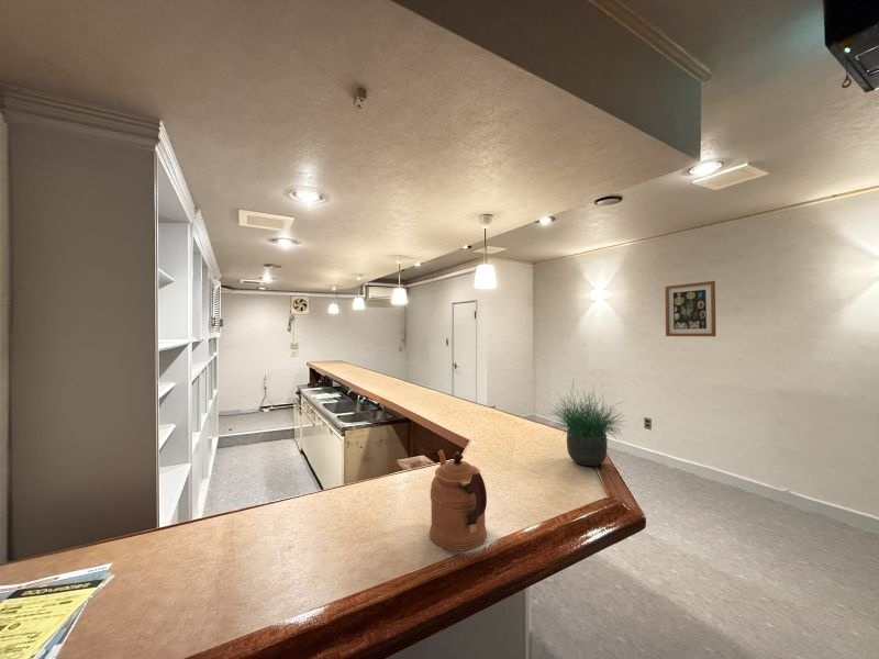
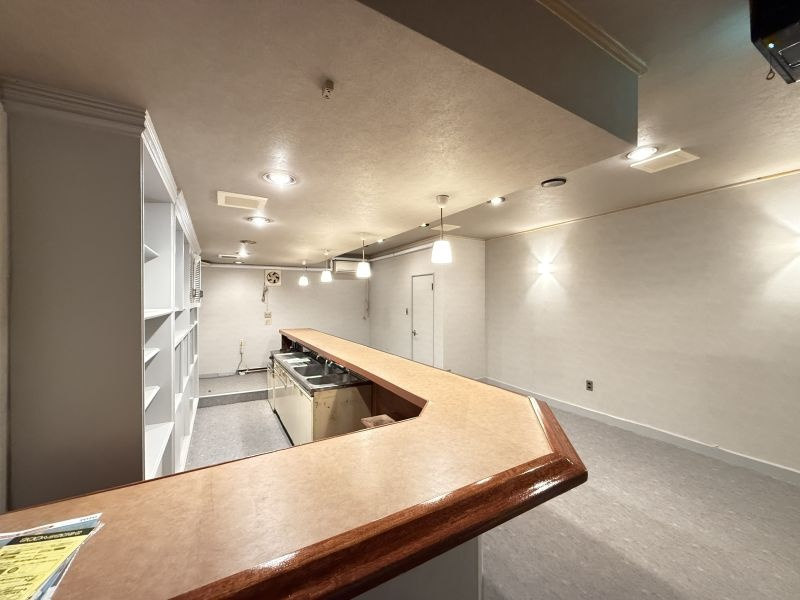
- coffeepot (458, 492)
- potted plant (585, 418)
- wall art (689, 310)
